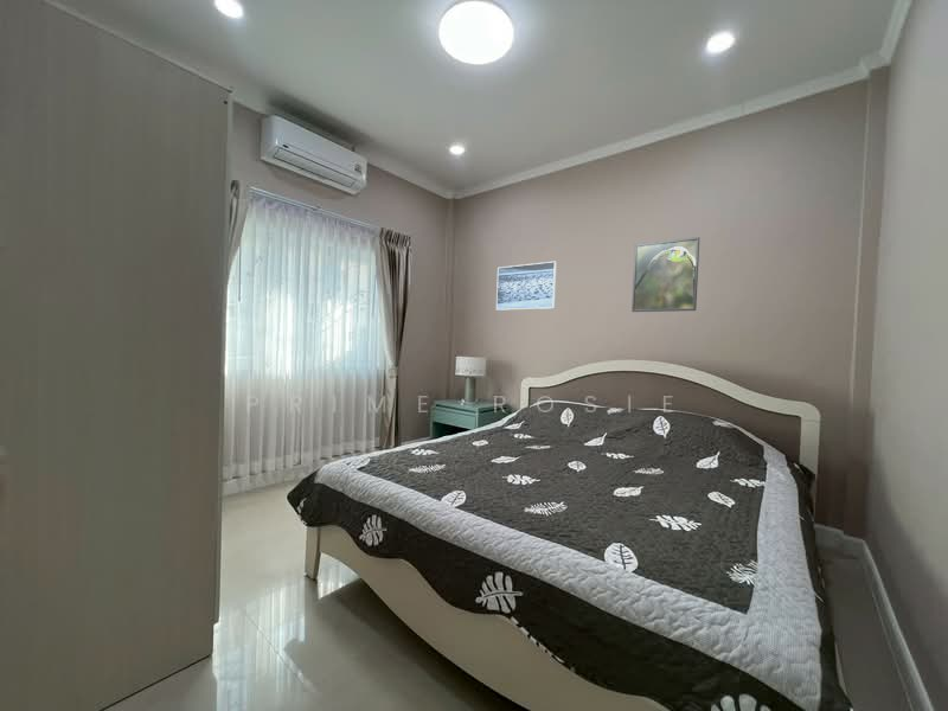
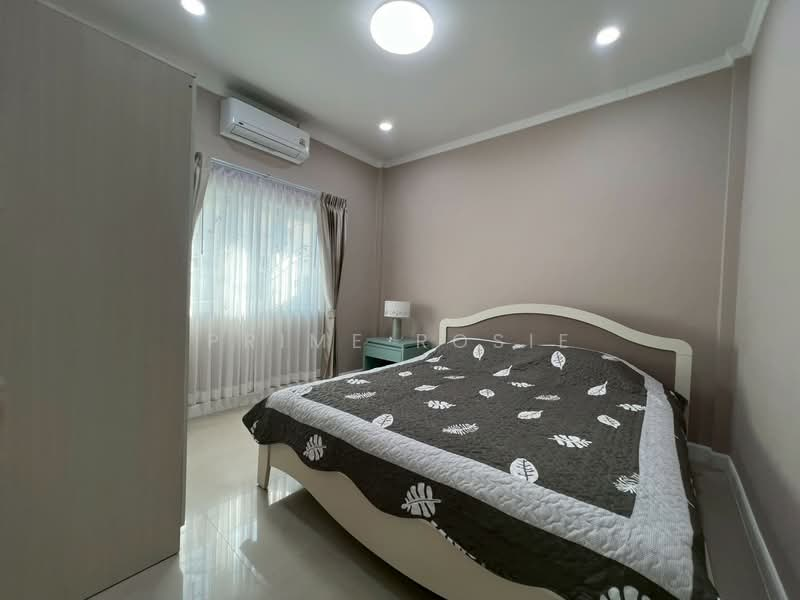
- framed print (524, 287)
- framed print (664, 276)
